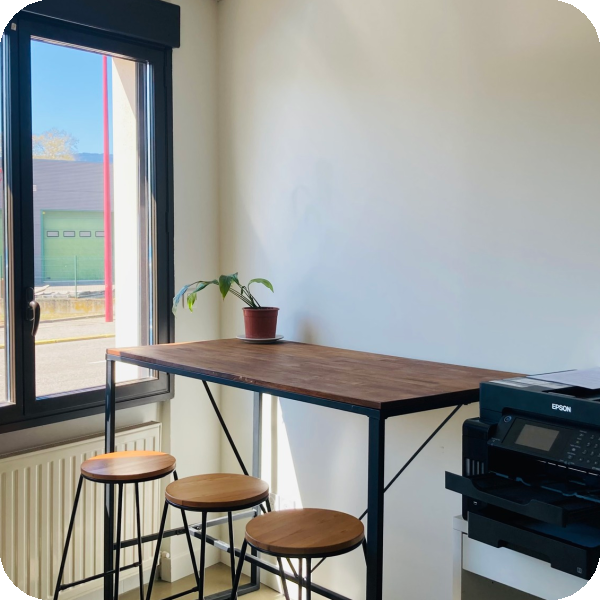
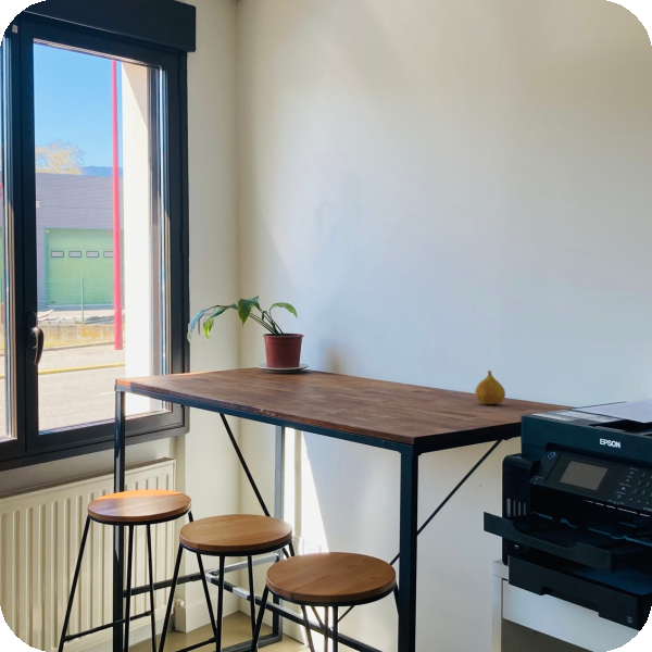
+ fruit (489, 387)
